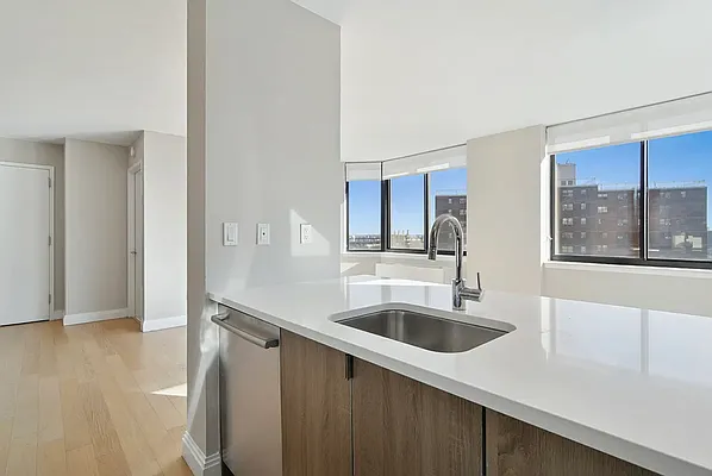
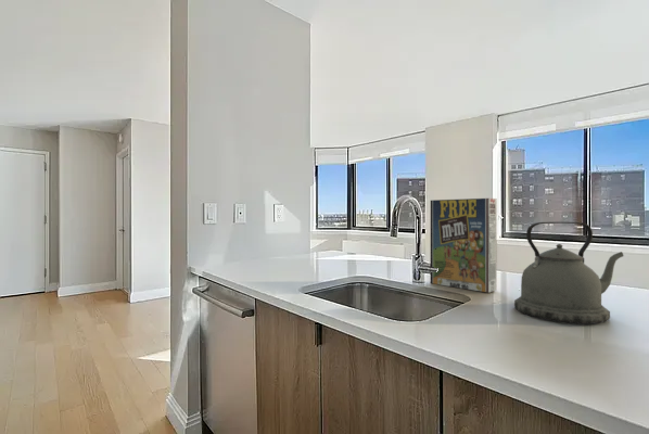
+ cereal box (461, 242)
+ kettle (562, 267)
